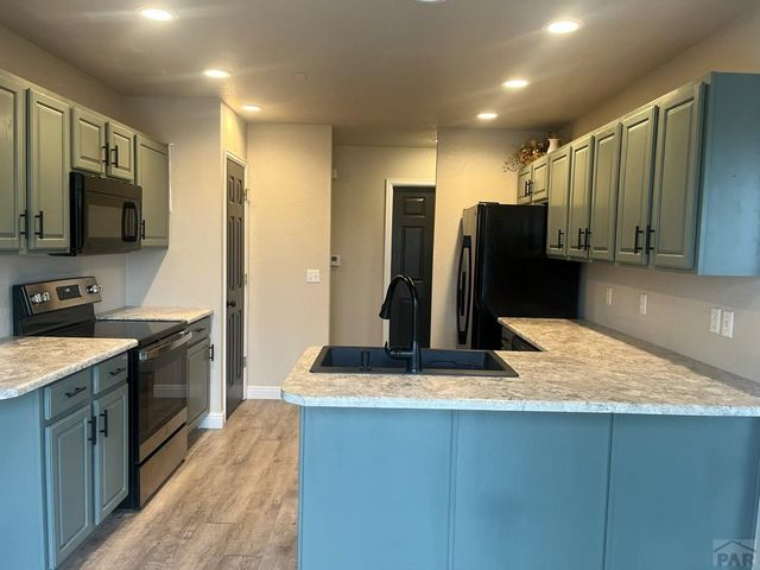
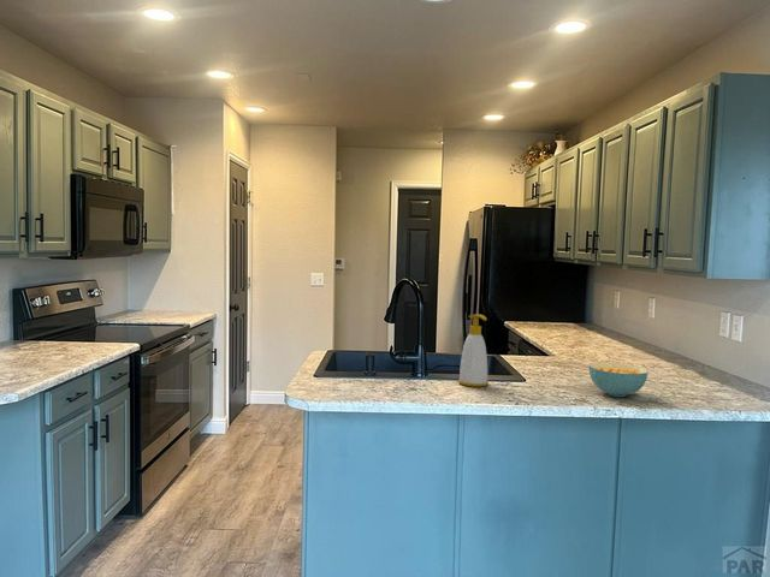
+ soap bottle (474, 349)
+ cereal bowl (617, 381)
